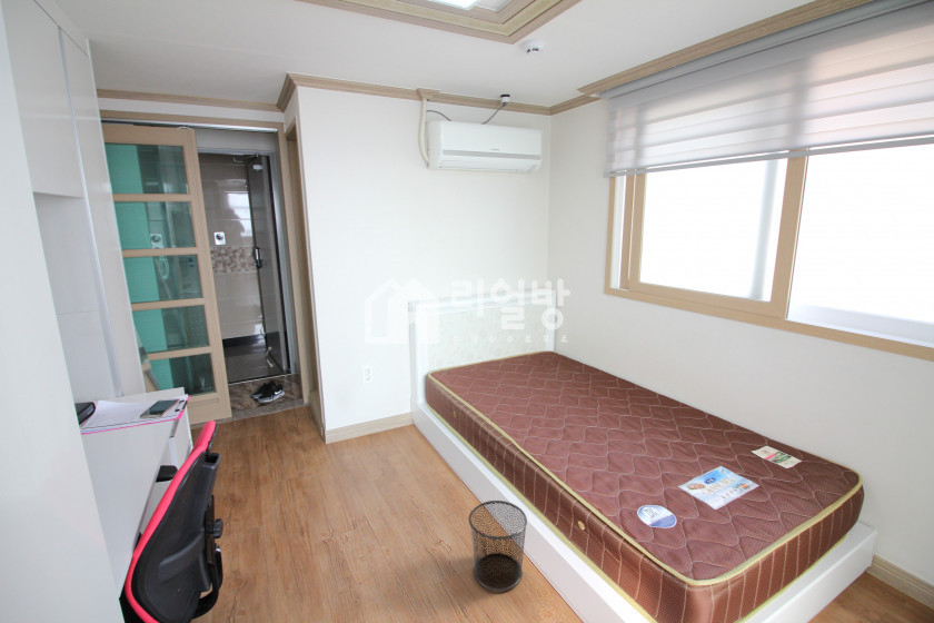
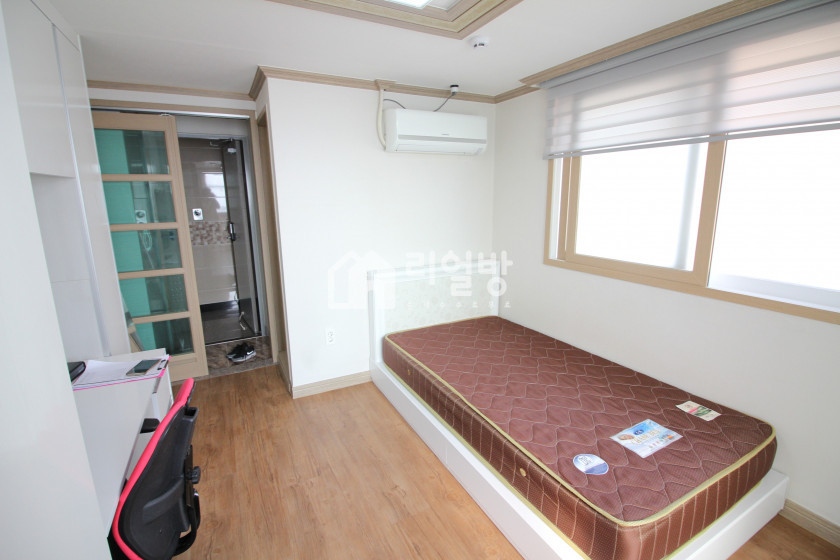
- waste bin (497, 544)
